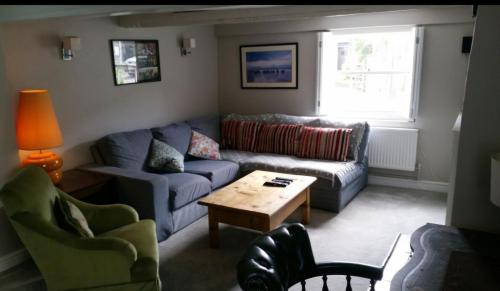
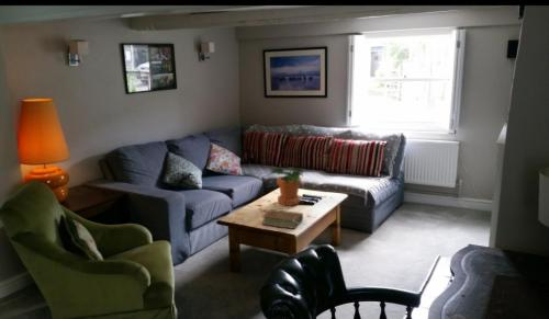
+ potted plant (288, 185)
+ book (282, 218)
